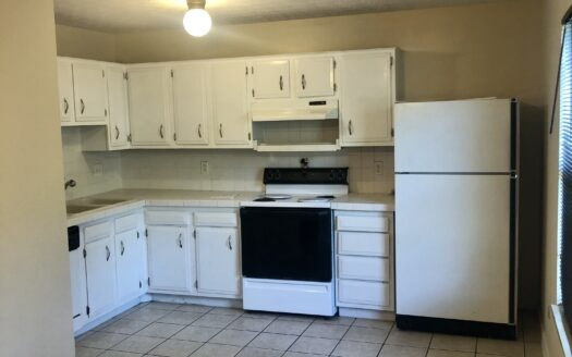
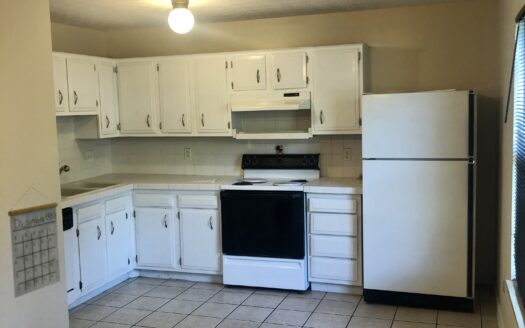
+ calendar (35, 238)
